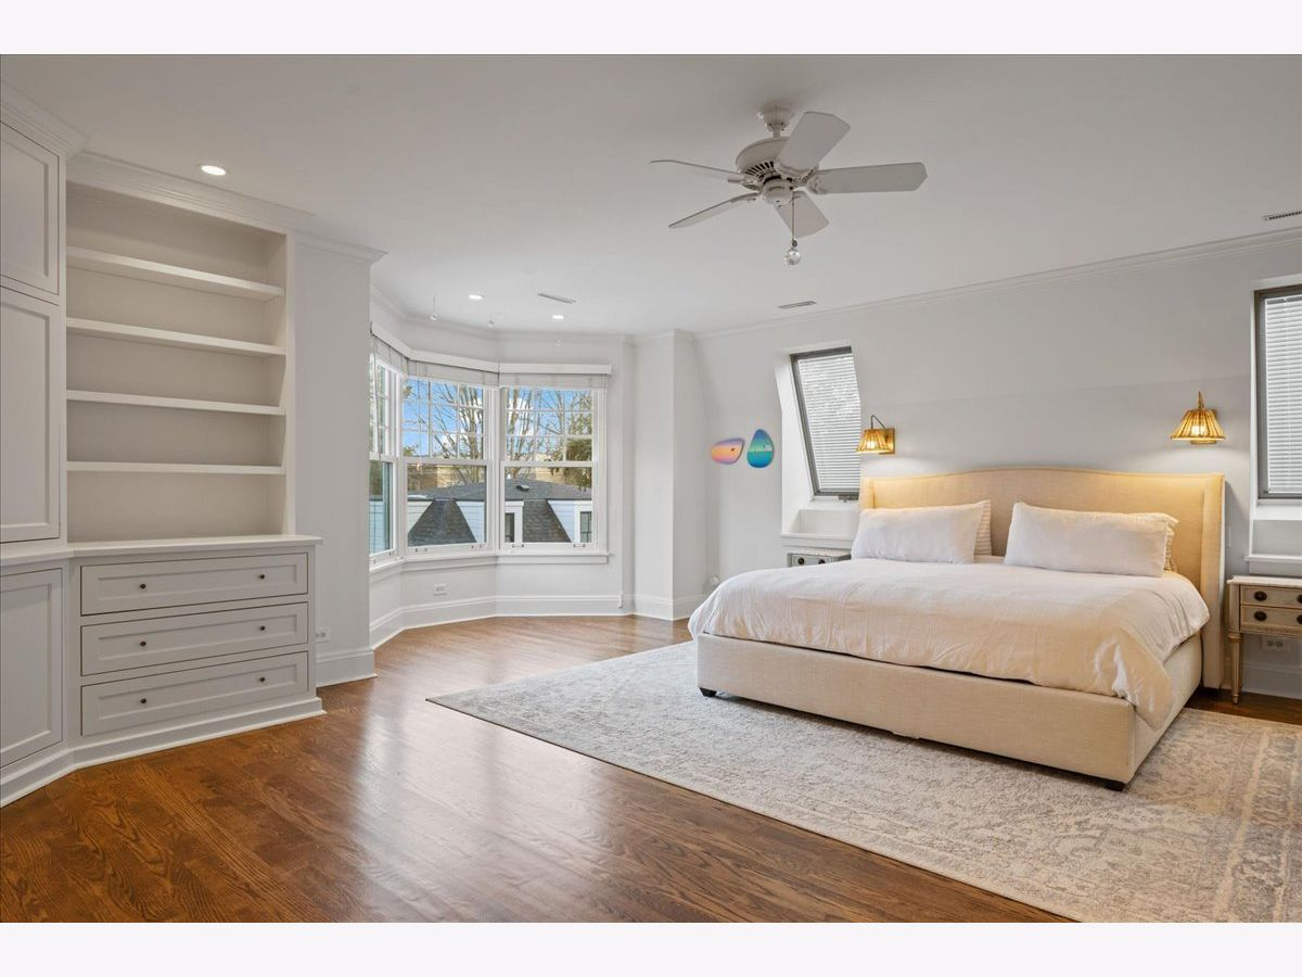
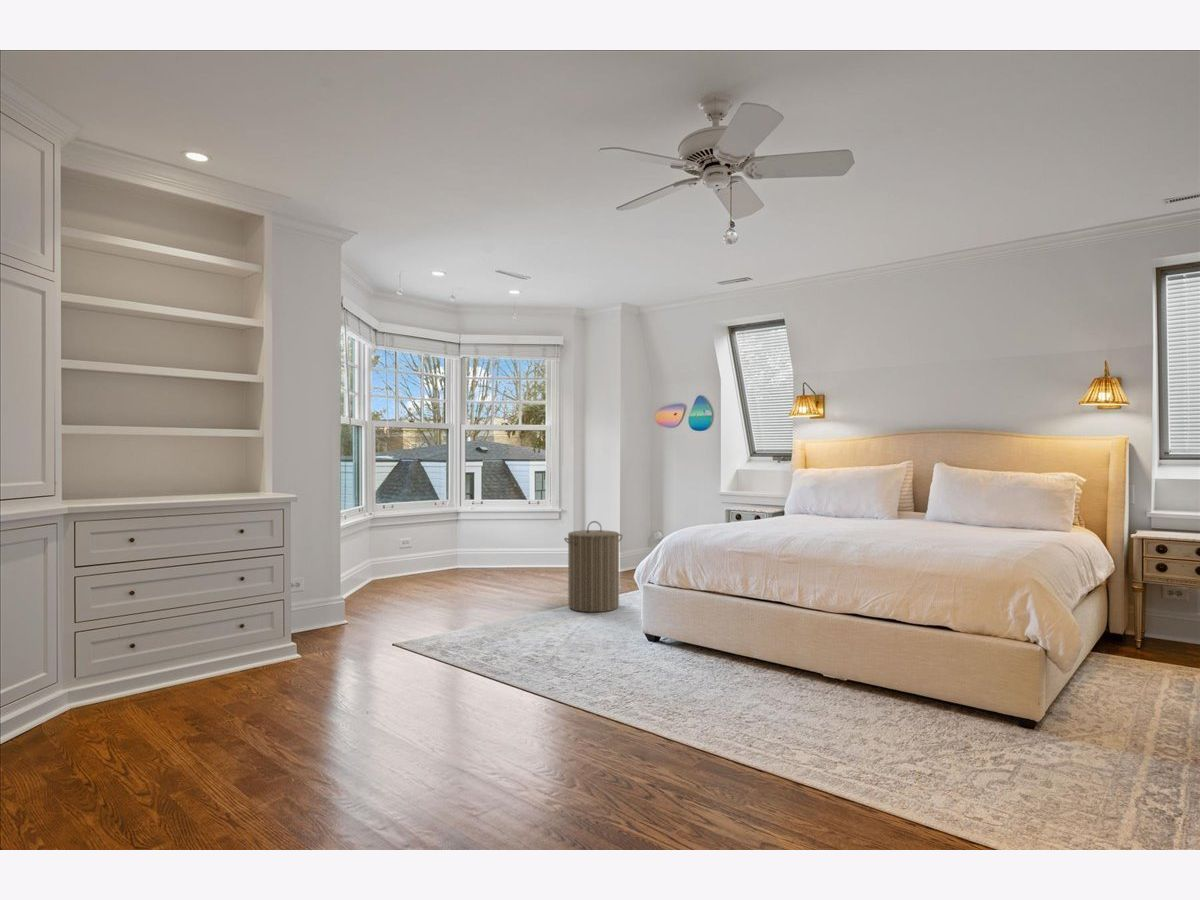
+ laundry hamper (593, 564)
